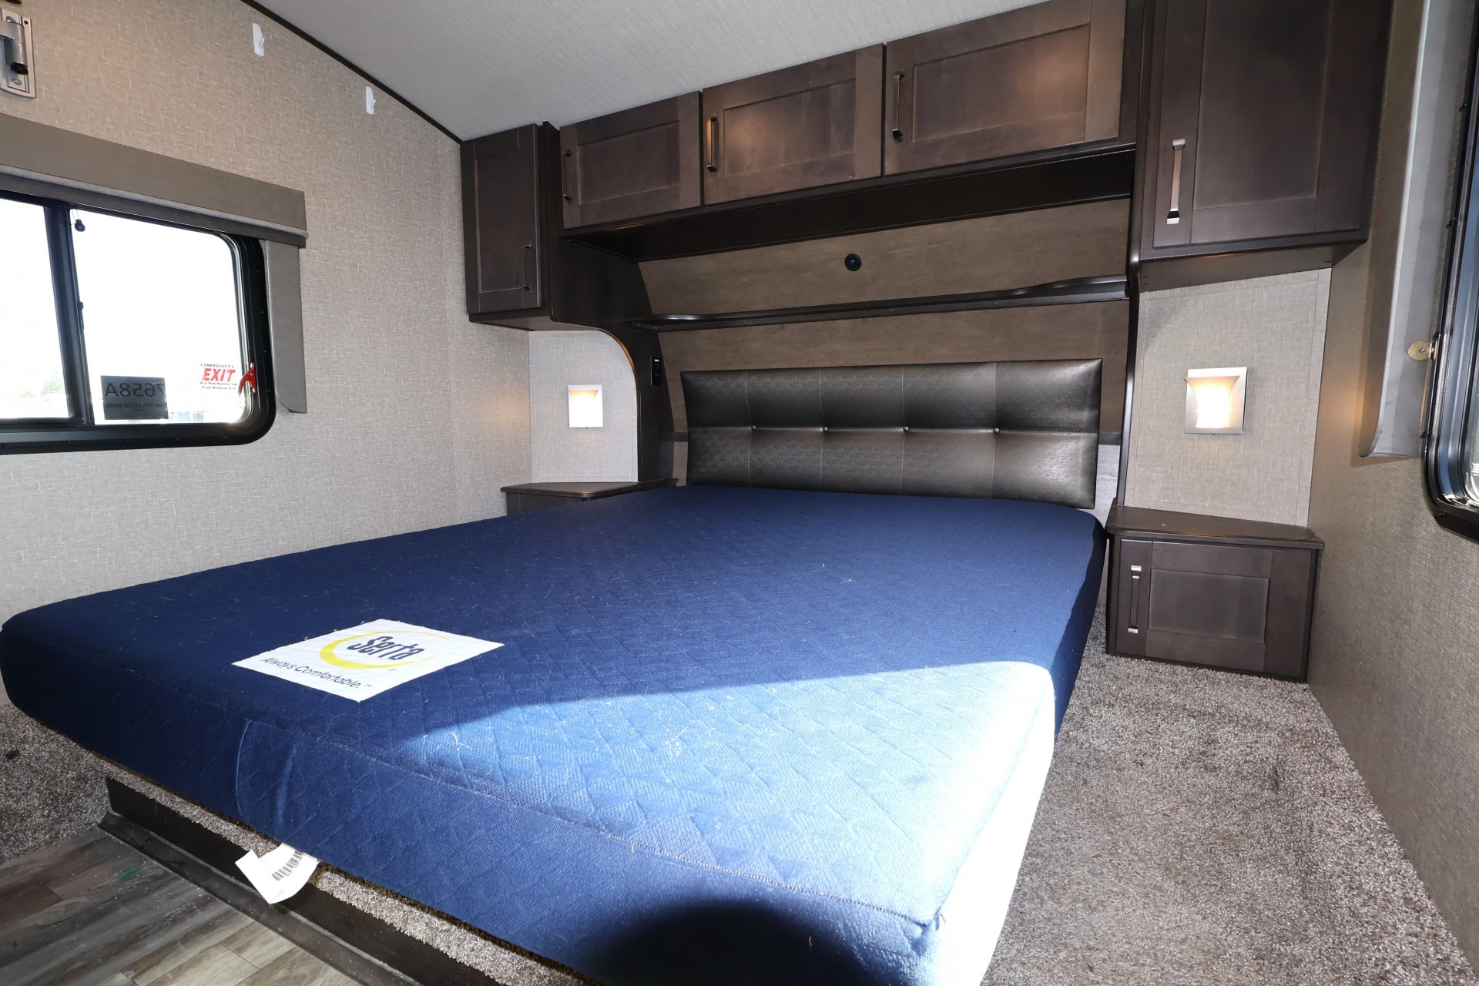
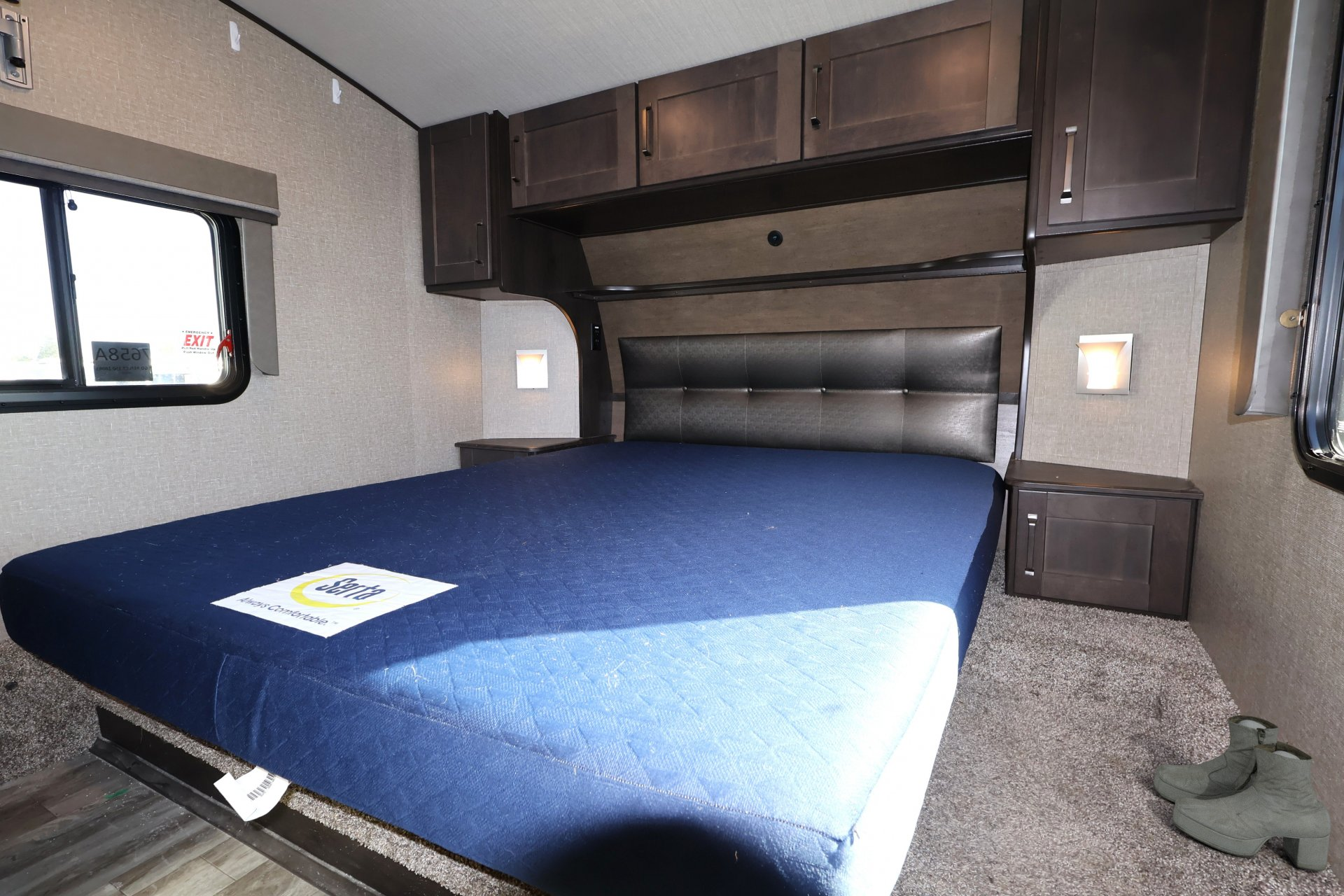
+ boots (1238, 778)
